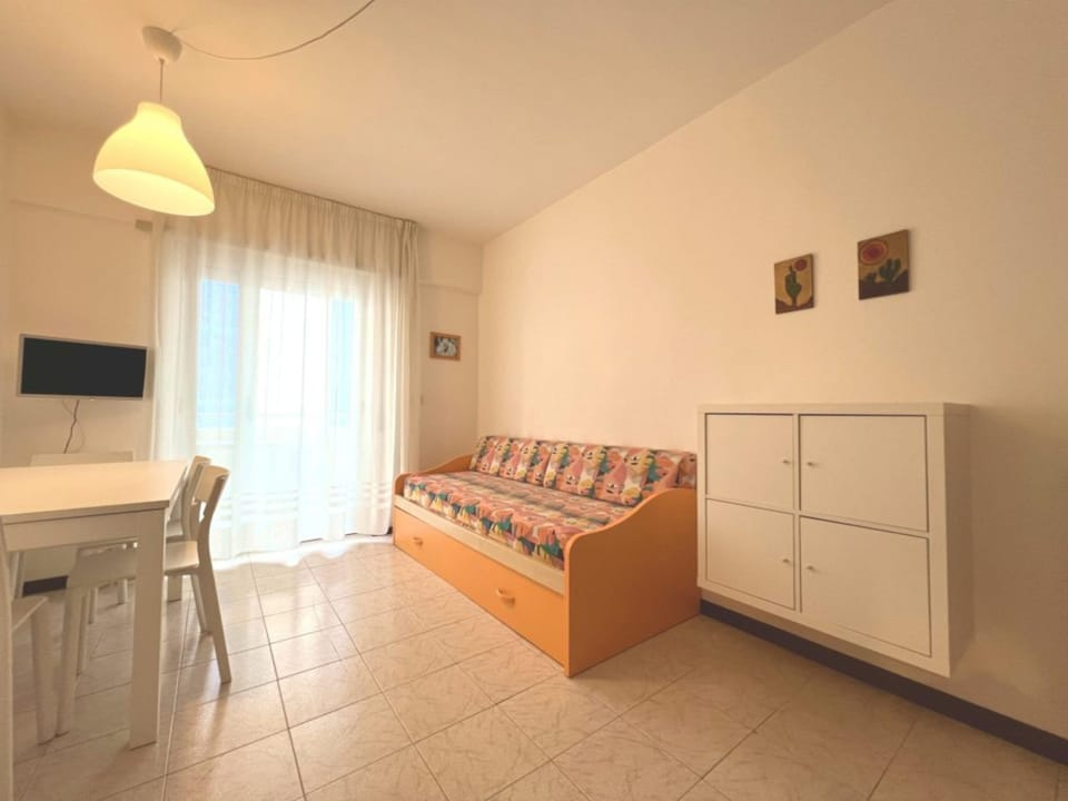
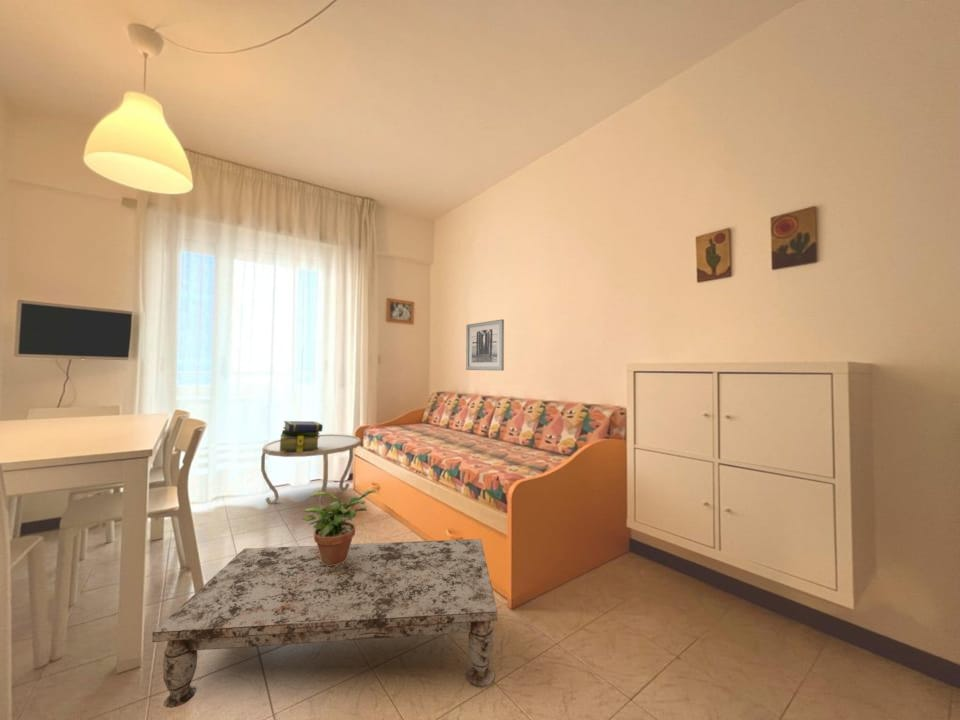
+ potted plant (341, 520)
+ stack of books (301, 434)
+ coffee table (349, 611)
+ wall art (483, 346)
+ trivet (323, 472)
